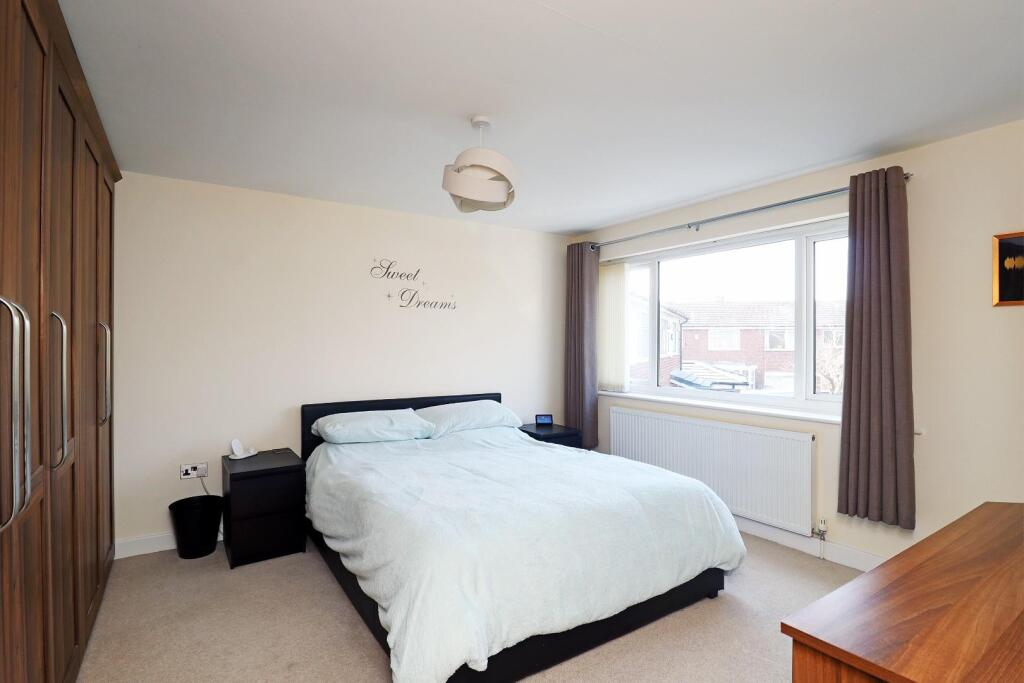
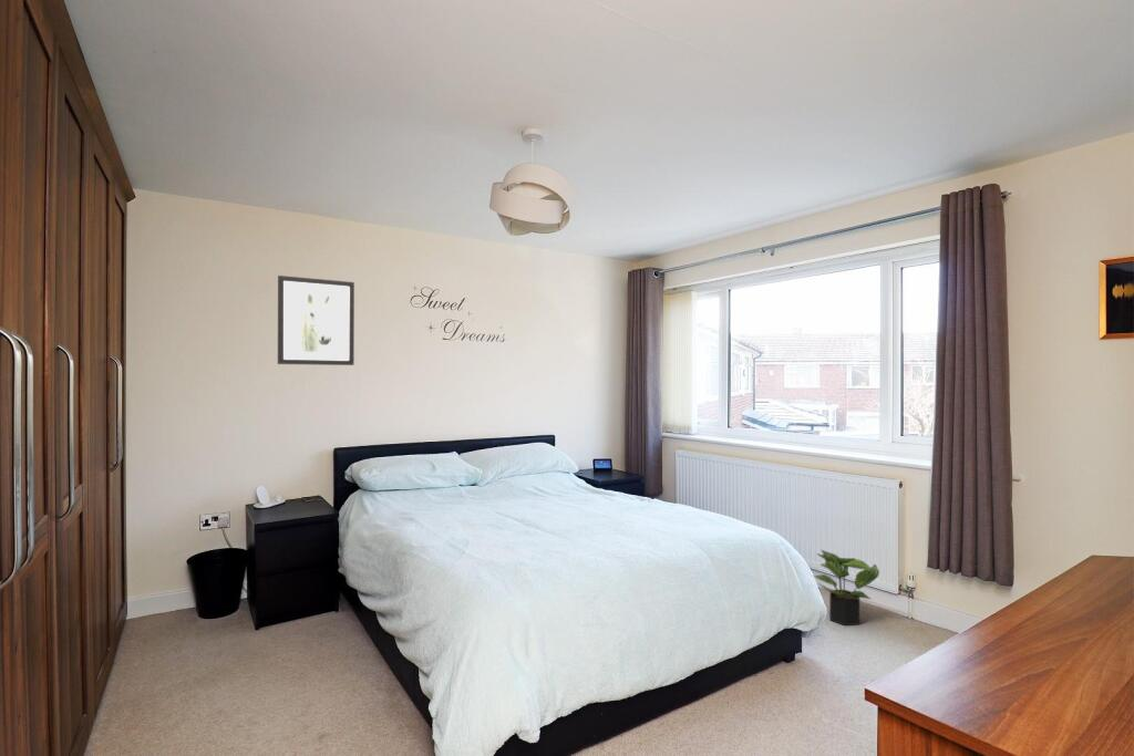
+ wall art (317, 321)
+ potted plant (836, 583)
